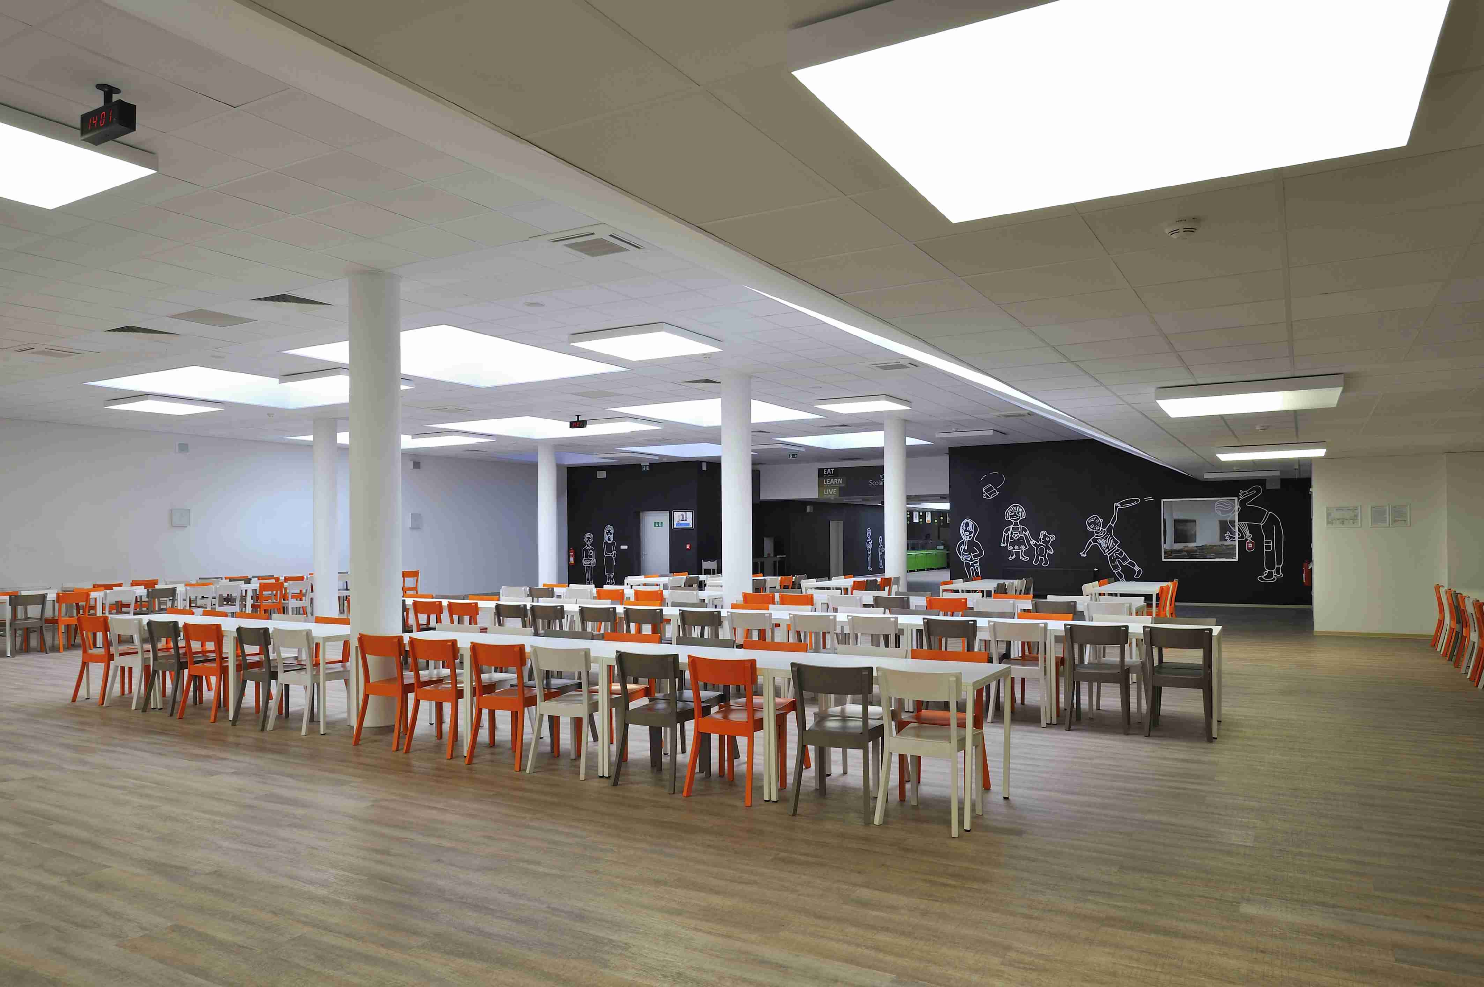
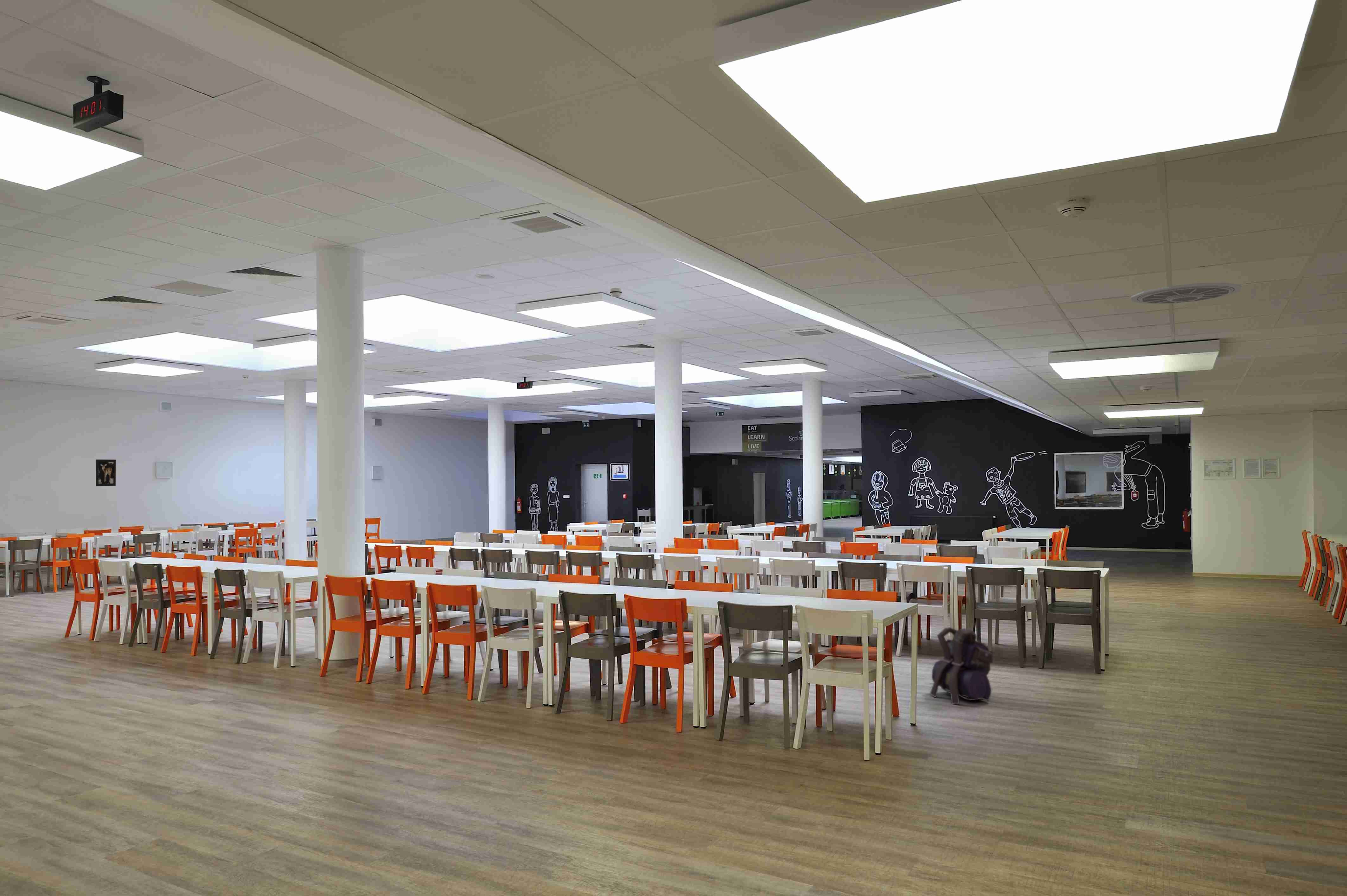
+ ceiling vent (1185, 296)
+ backpack (962, 662)
+ wall art (106, 473)
+ smoke detector (616, 292)
